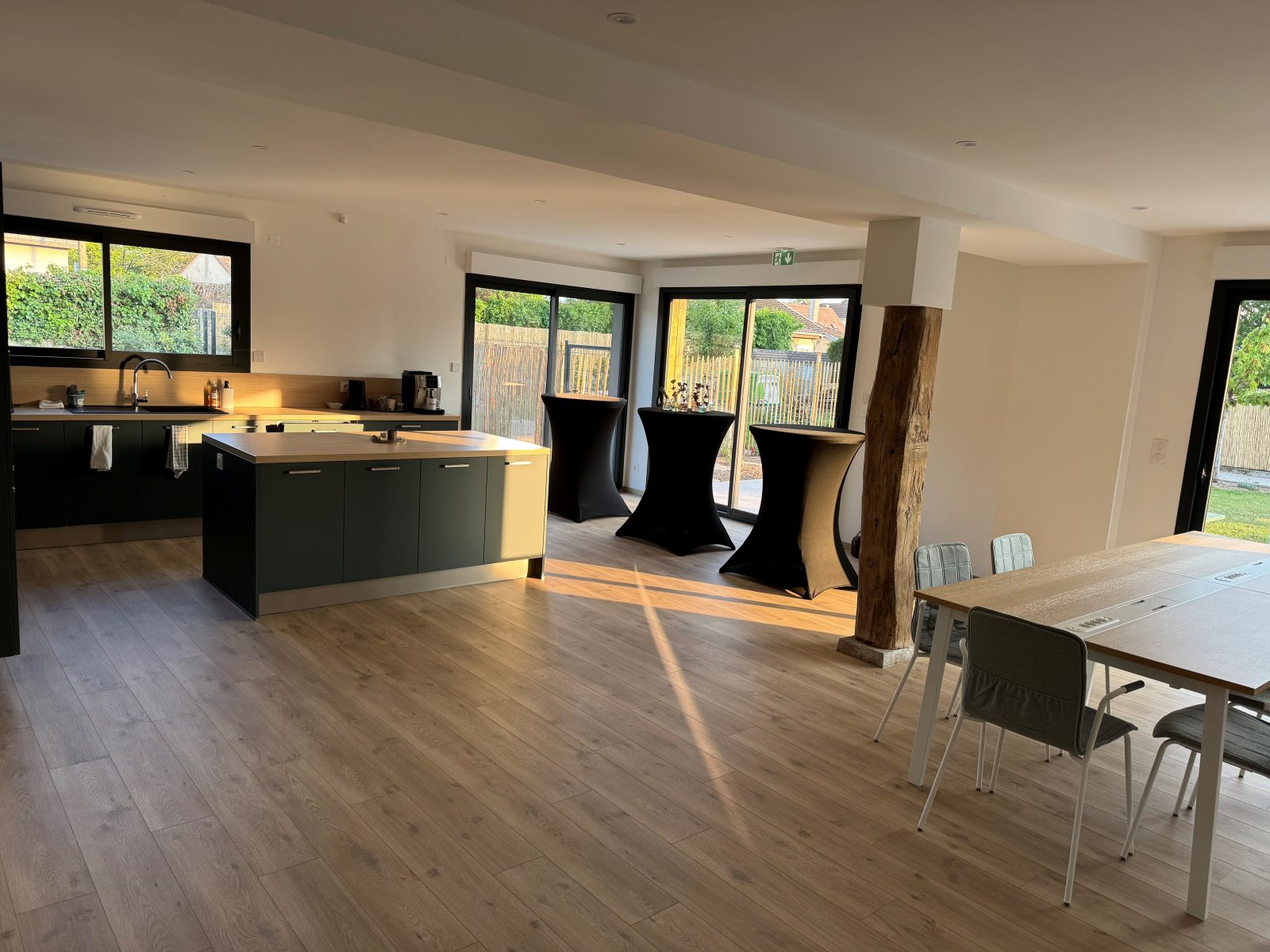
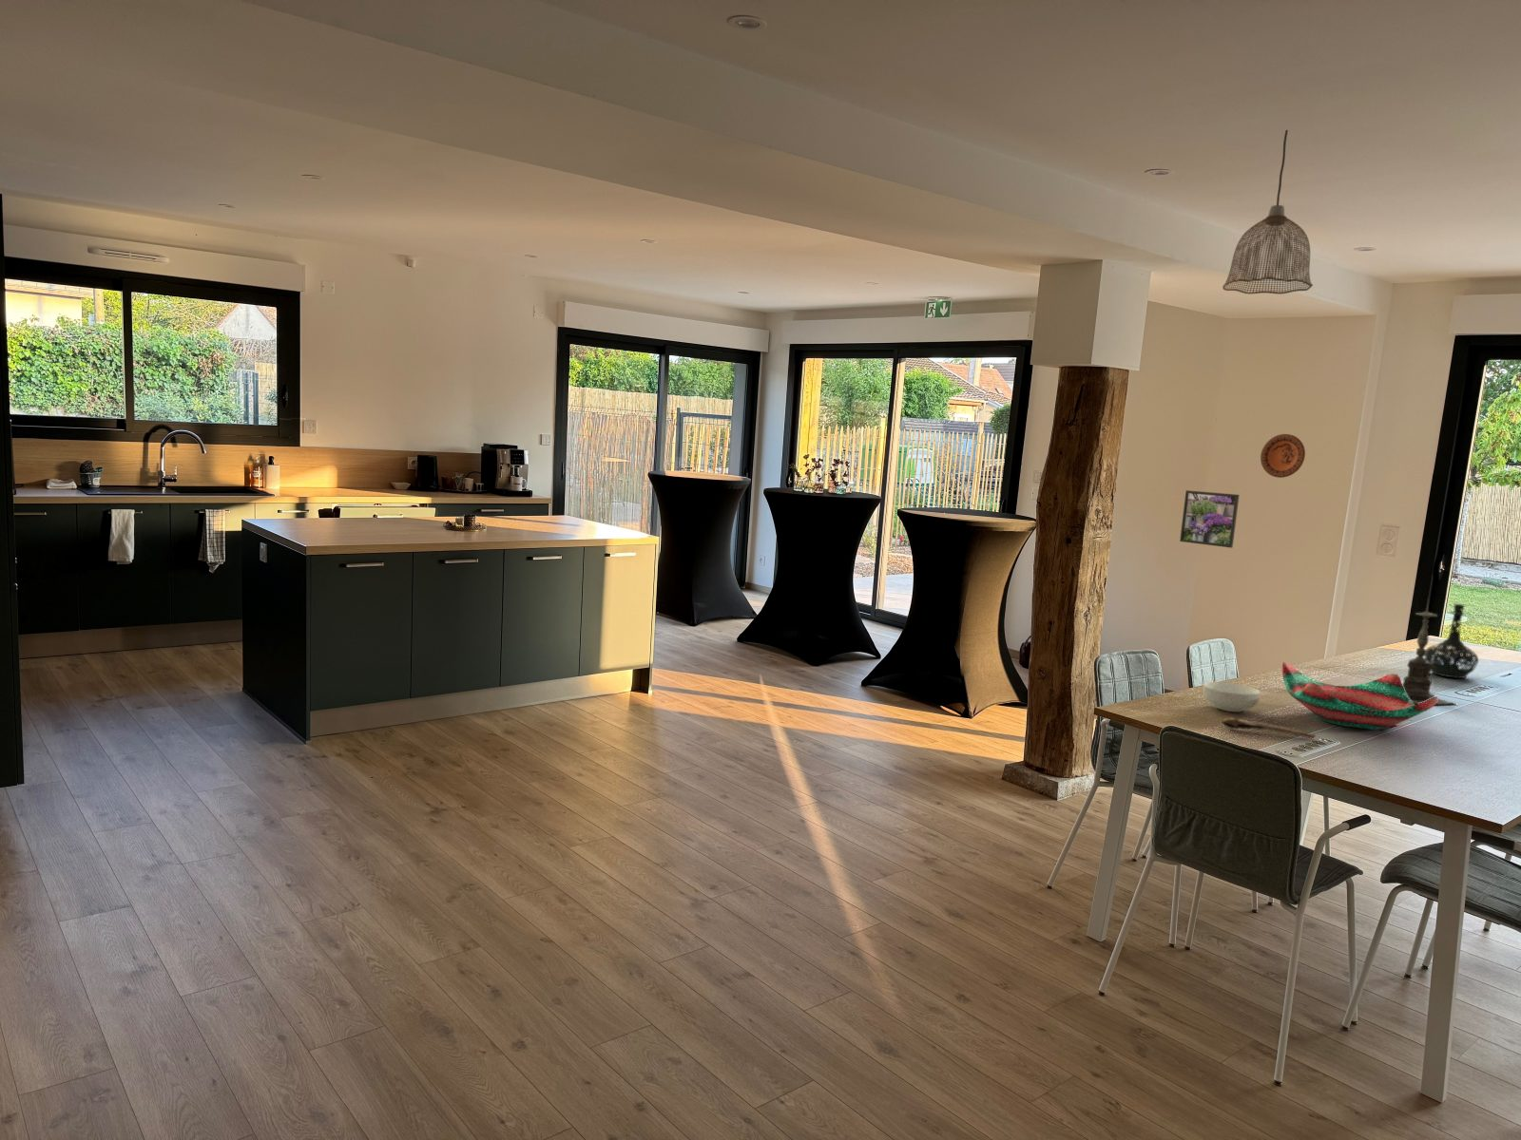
+ bottle (1454, 639)
+ spoon (1268, 728)
+ candle holder (1422, 649)
+ cereal bowl (1230, 697)
+ pendant lamp (1275, 210)
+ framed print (1208, 517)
+ decorative bowl (1352, 699)
+ decorative plate (1283, 455)
